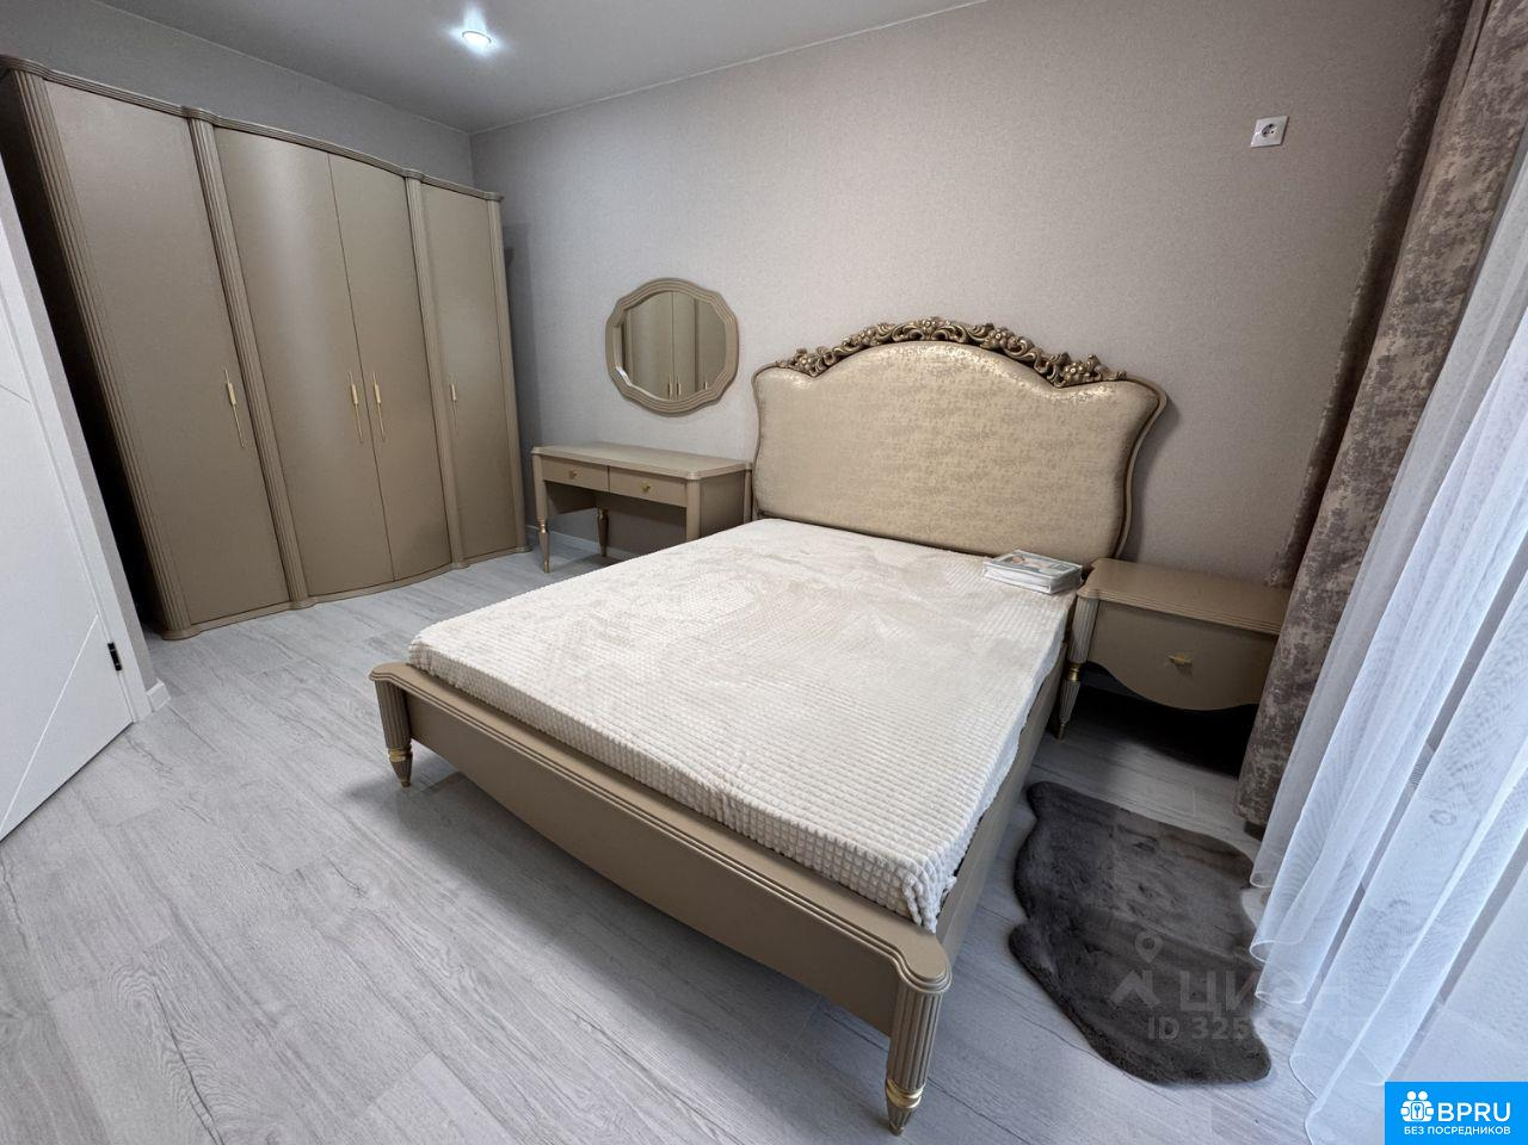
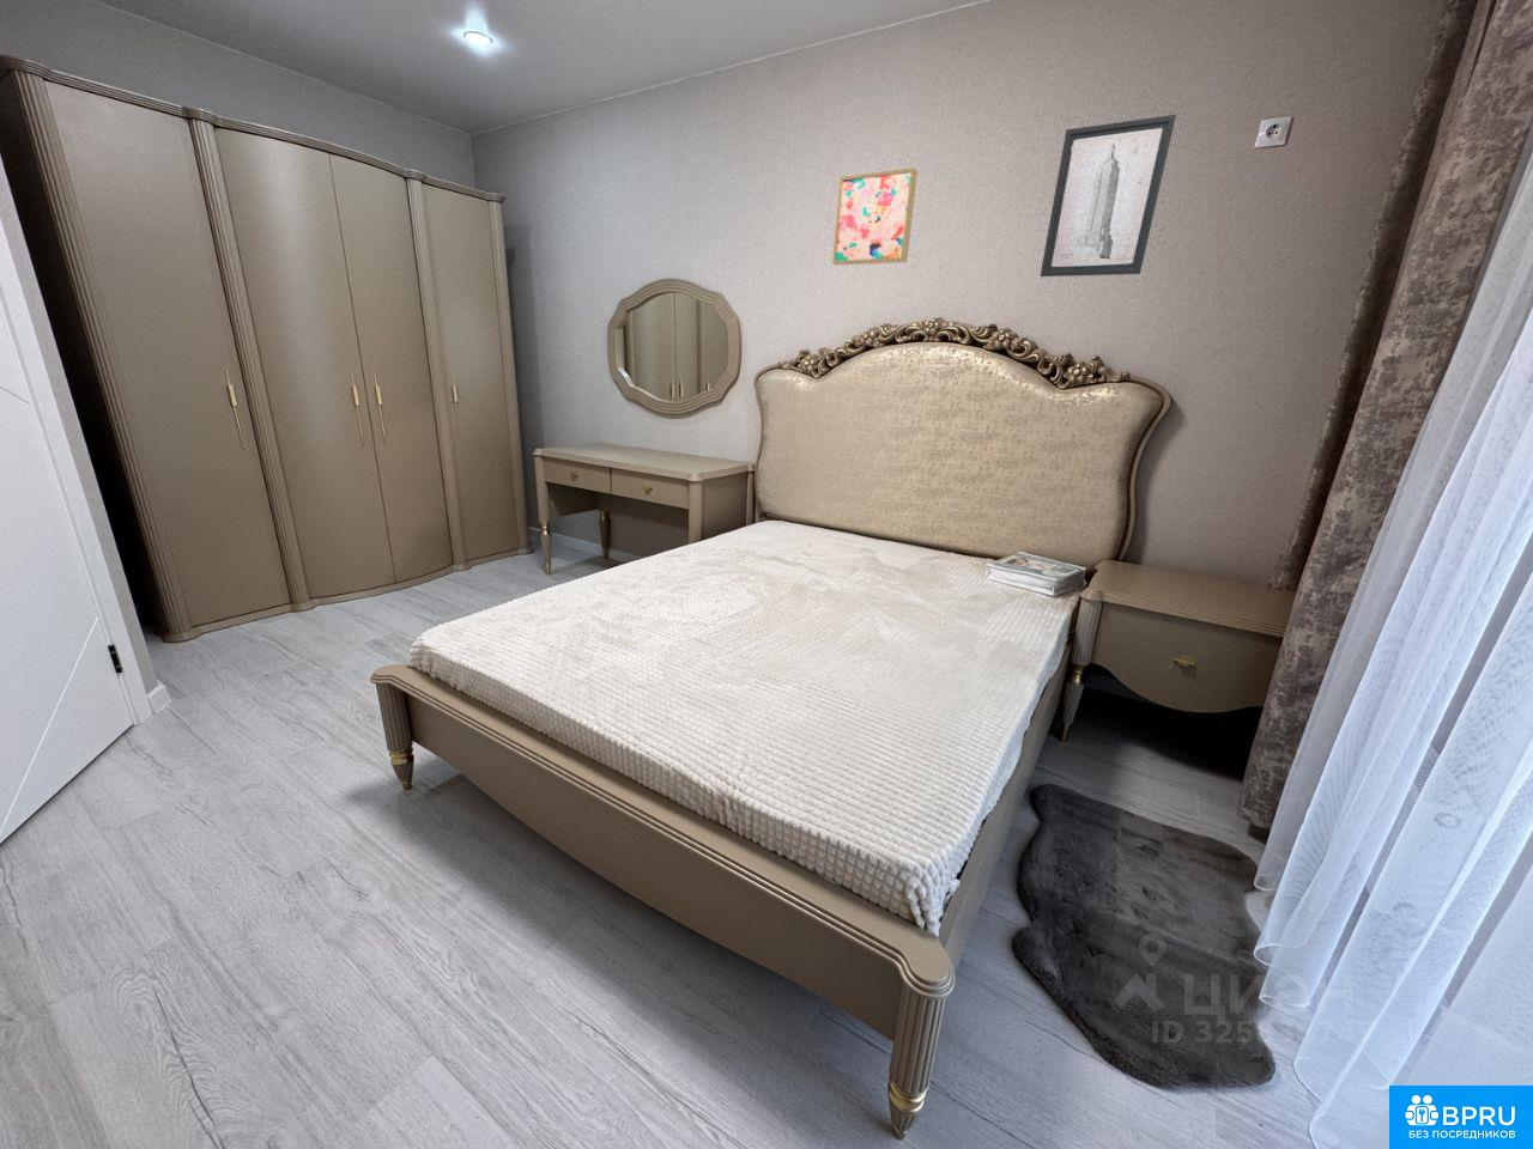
+ wall art (872, 218)
+ wall art (1103, 202)
